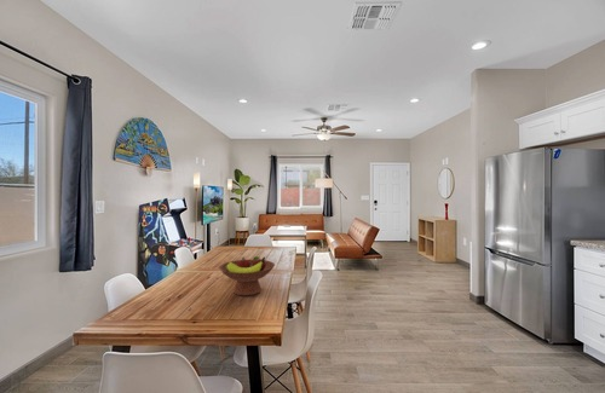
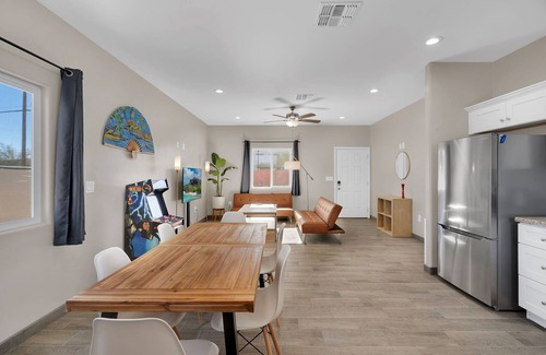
- fruit bowl (247, 273)
